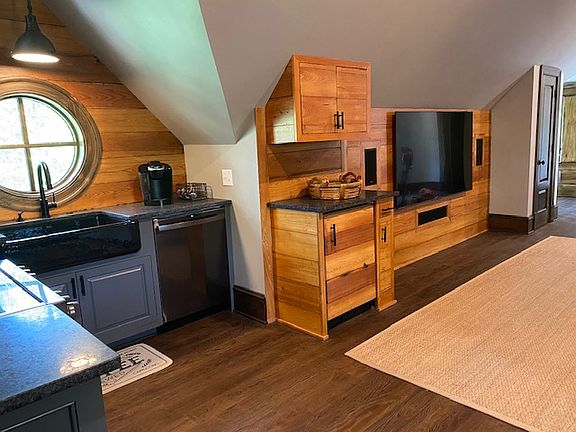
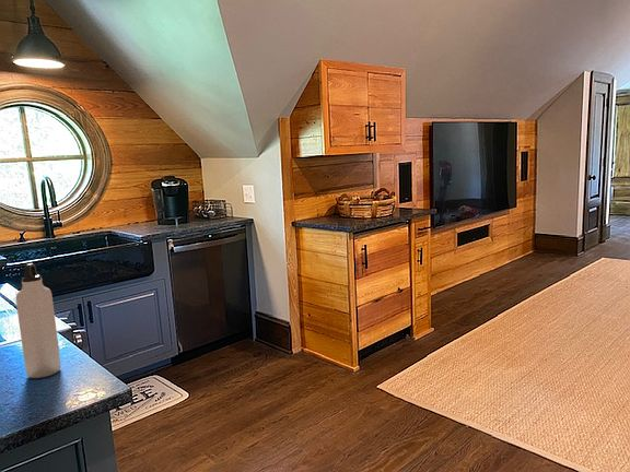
+ water bottle (36, 318)
